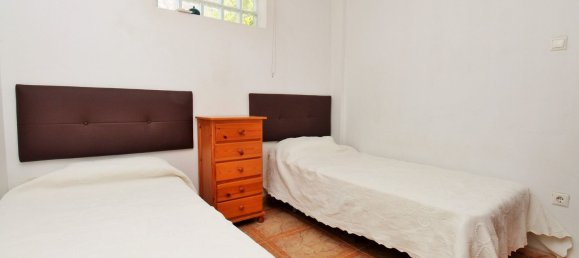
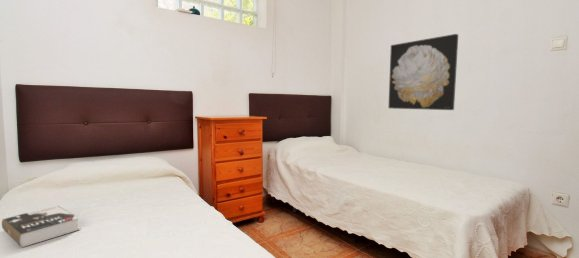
+ wall art (420, 75)
+ book (41, 224)
